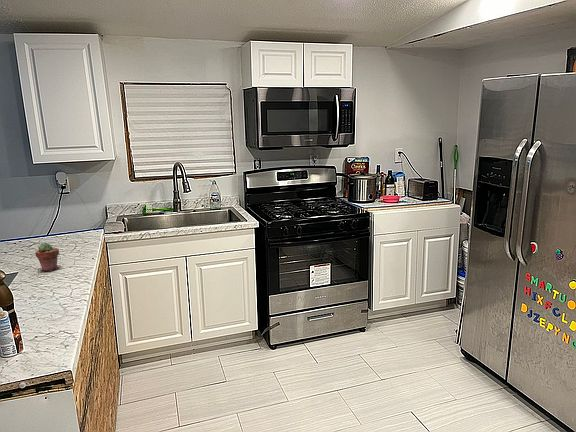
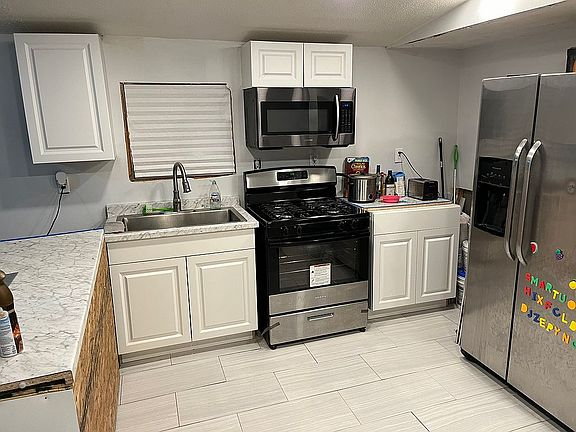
- potted succulent (47, 255)
